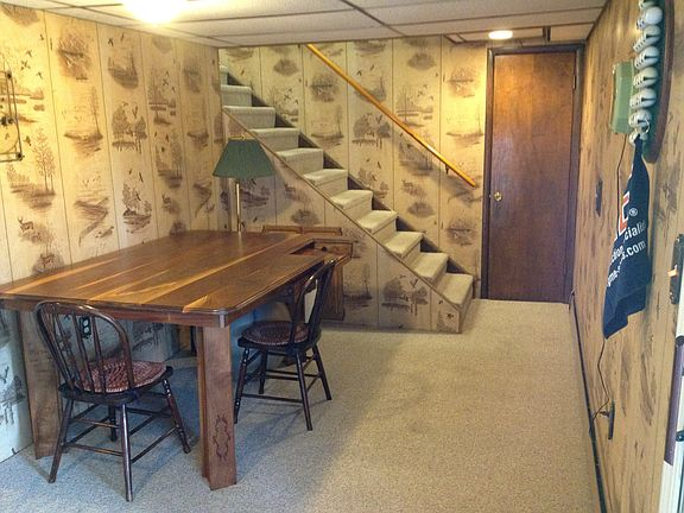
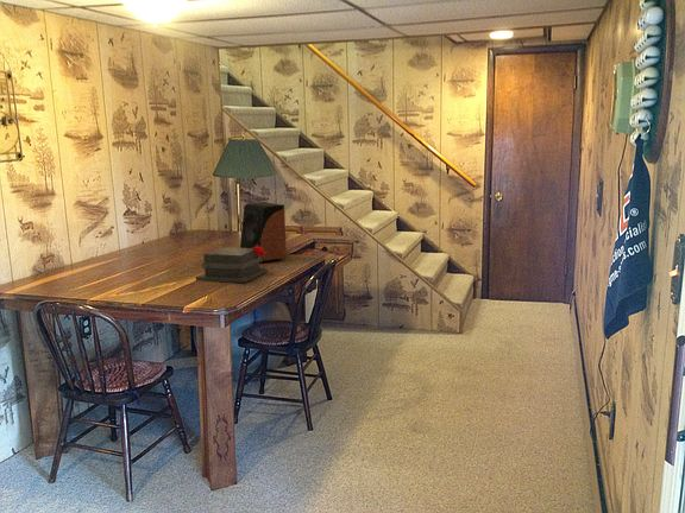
+ book (232, 261)
+ speaker (262, 230)
